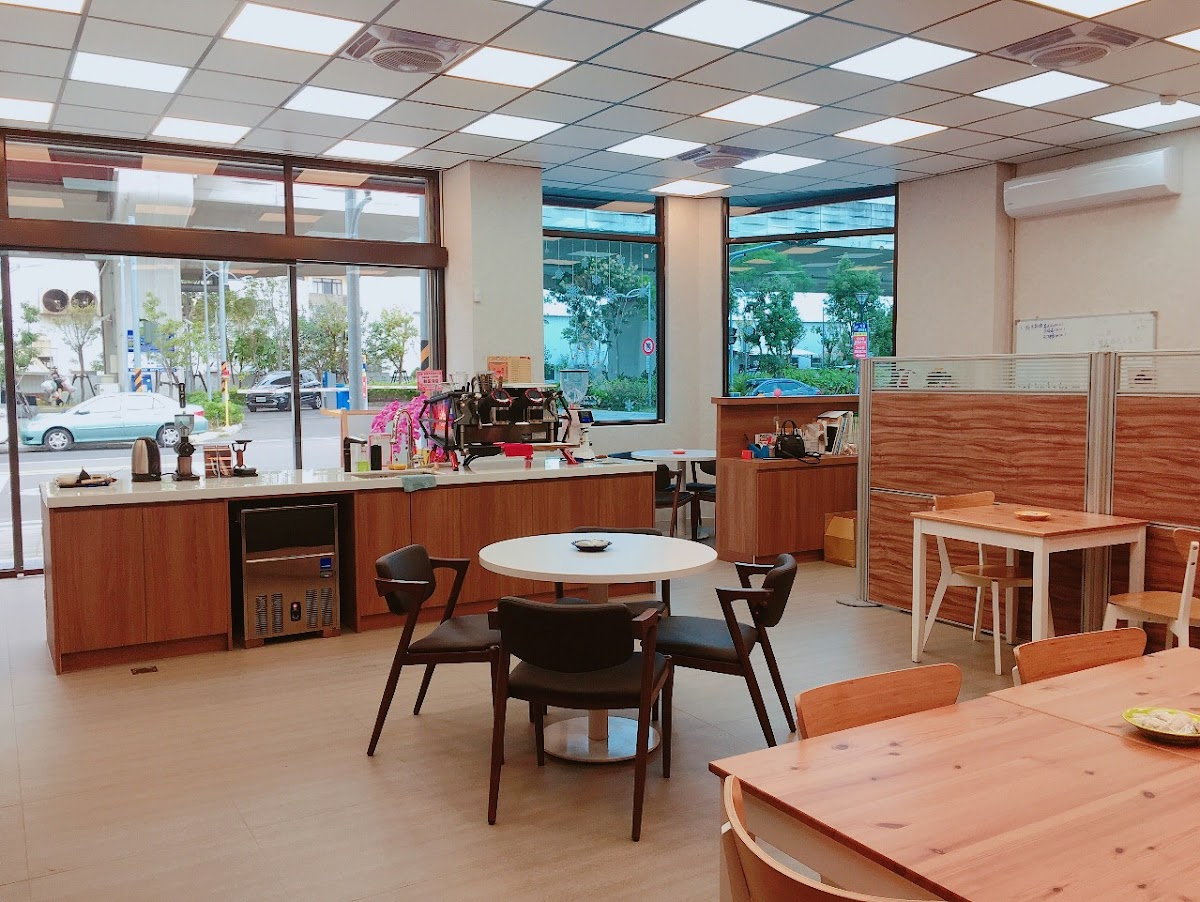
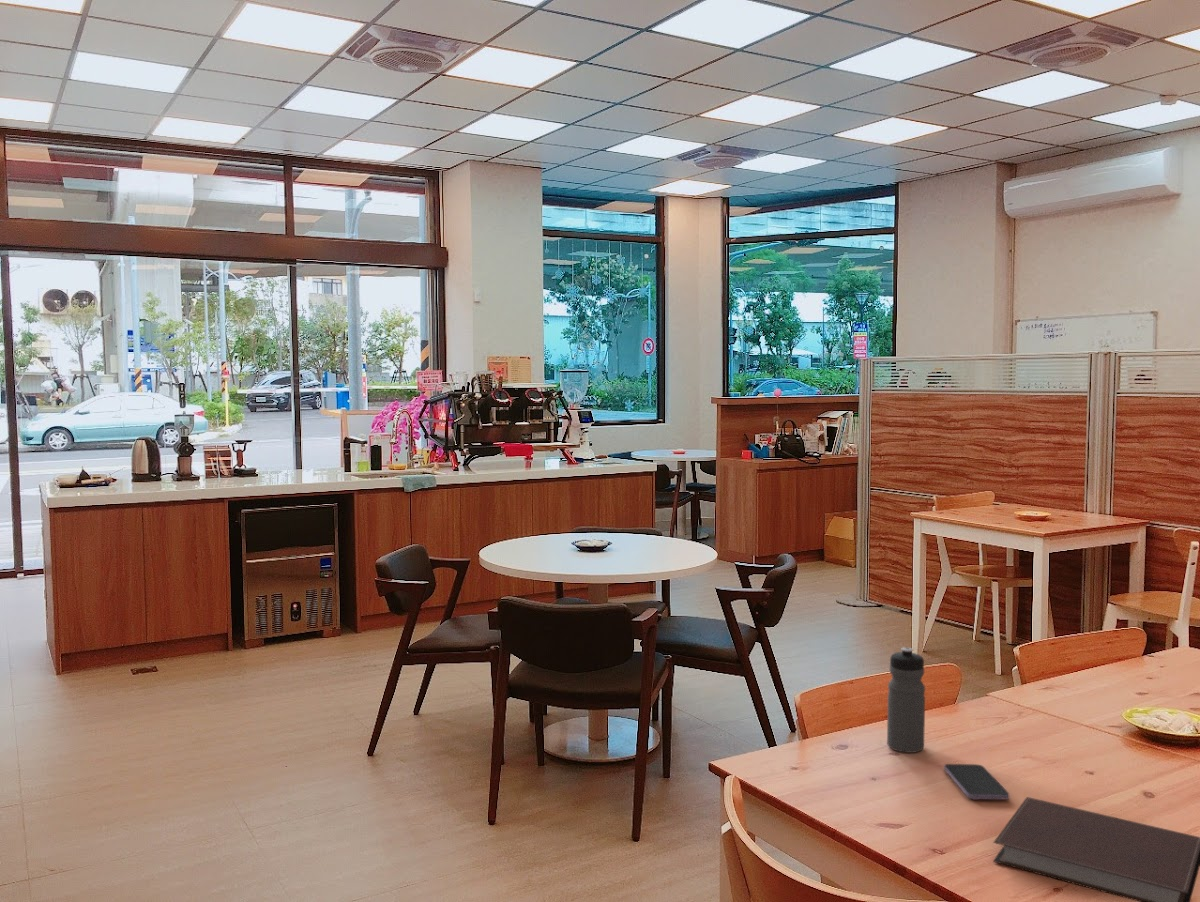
+ smartphone (975, 781)
+ water bottle (906, 697)
+ notebook (1098, 848)
